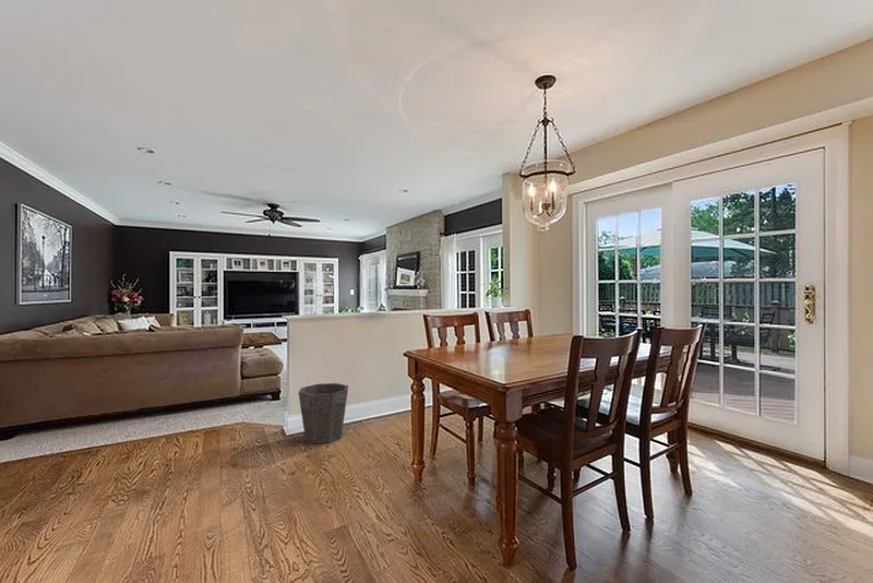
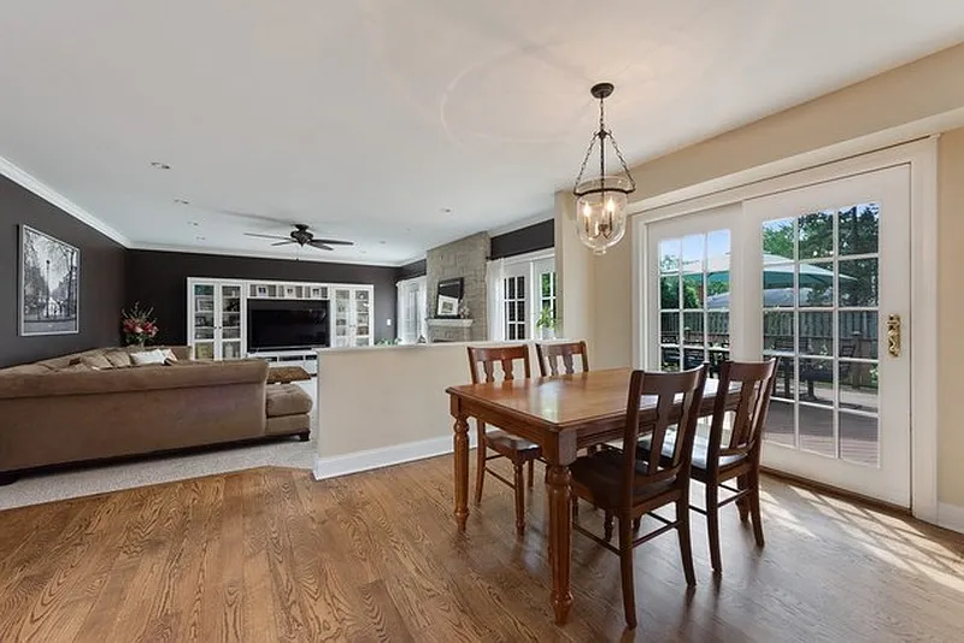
- waste bin (324, 413)
